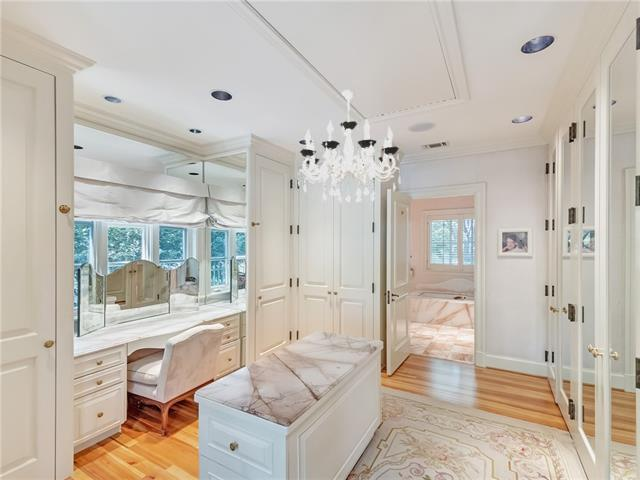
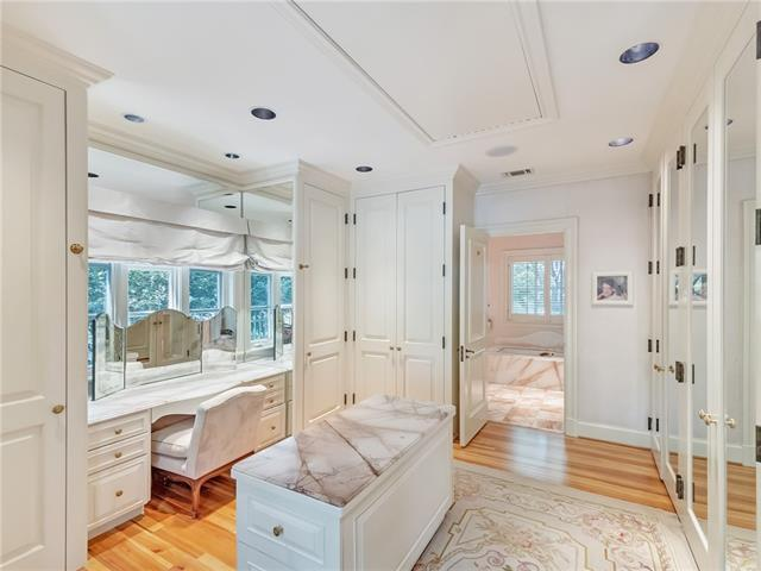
- chandelier (348, 148)
